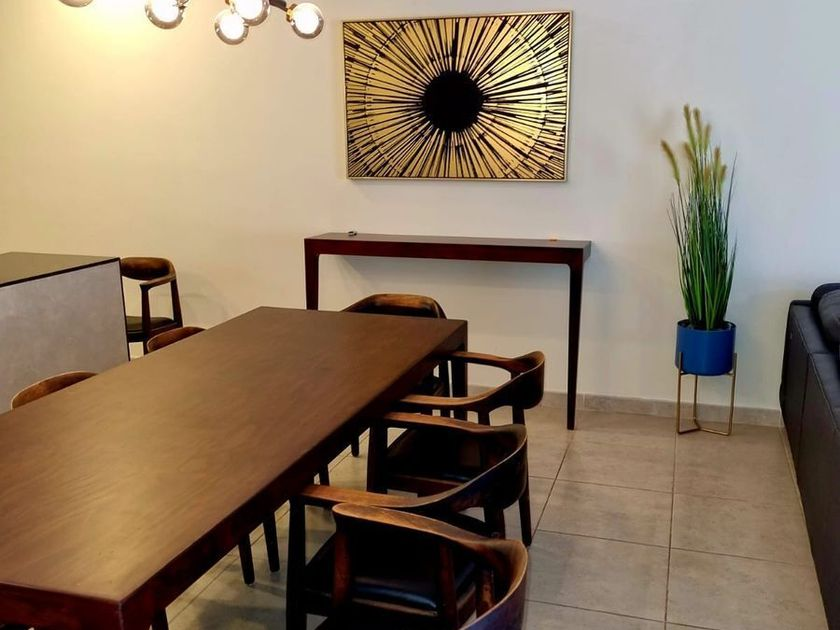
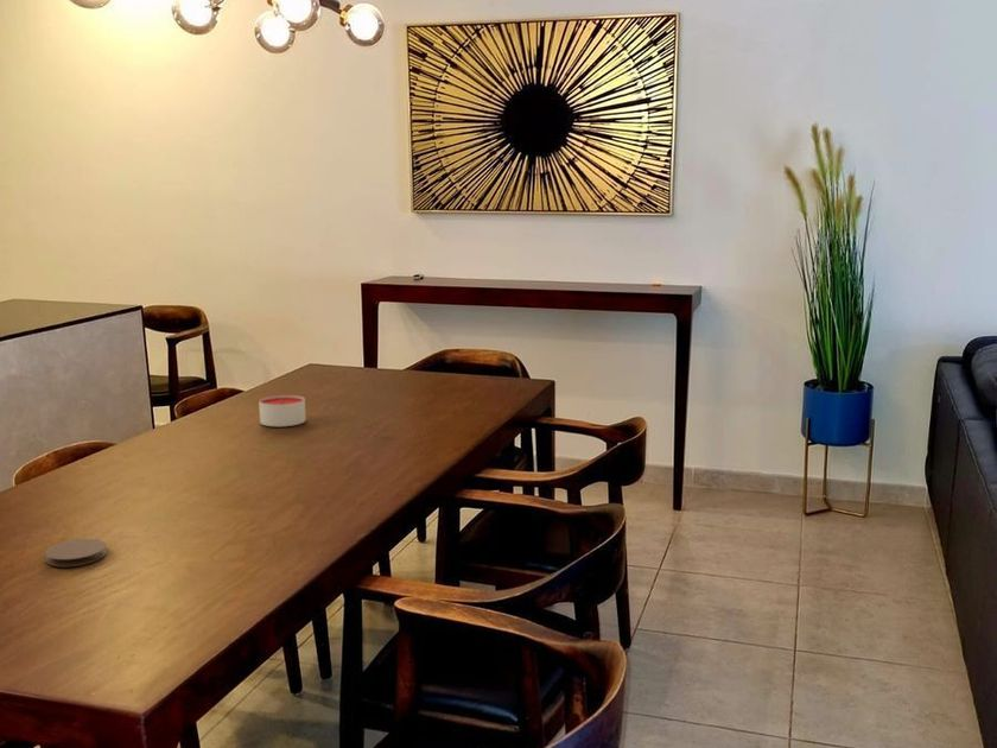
+ candle (282, 410)
+ coaster (76, 552)
